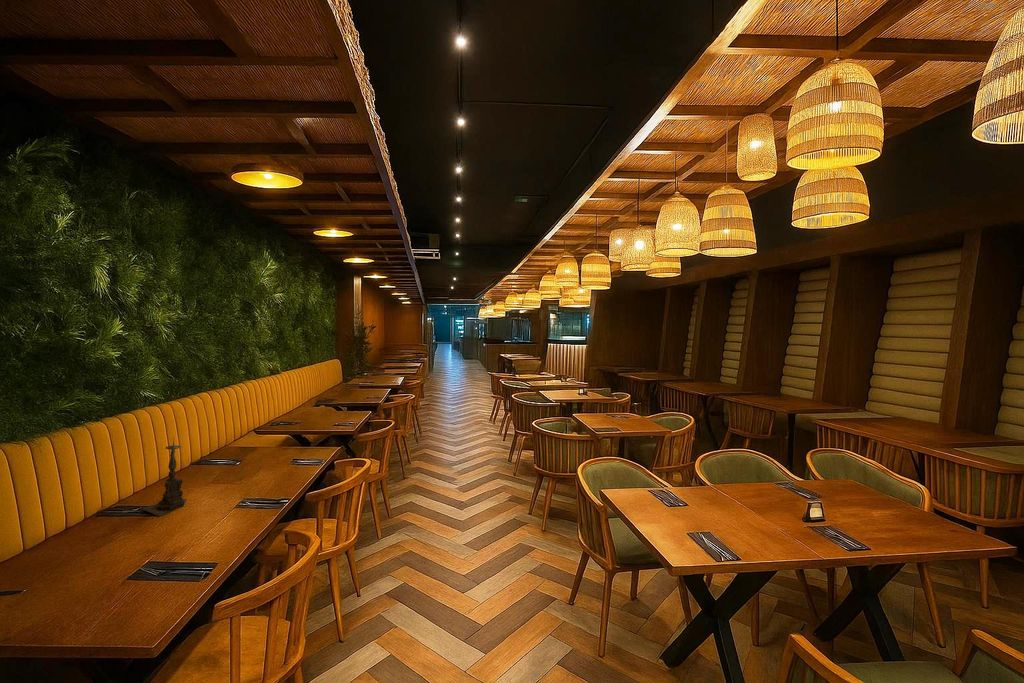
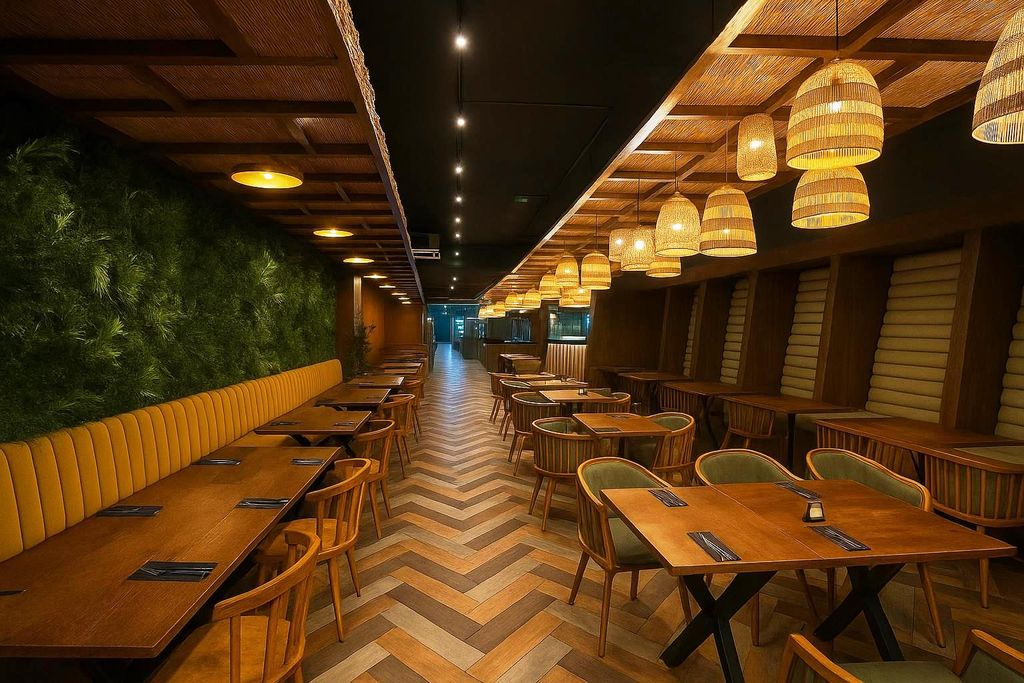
- candle holder (172, 471)
